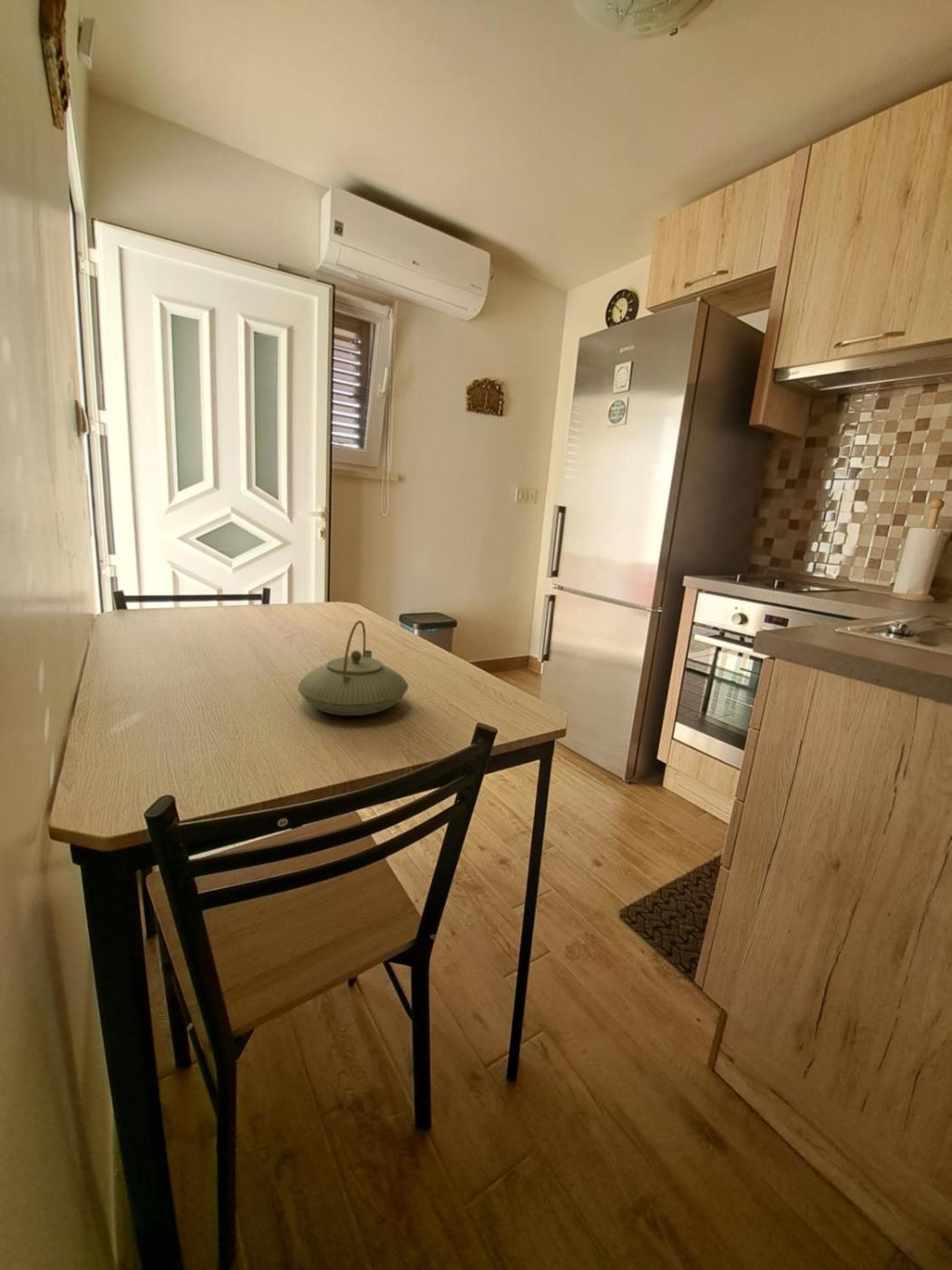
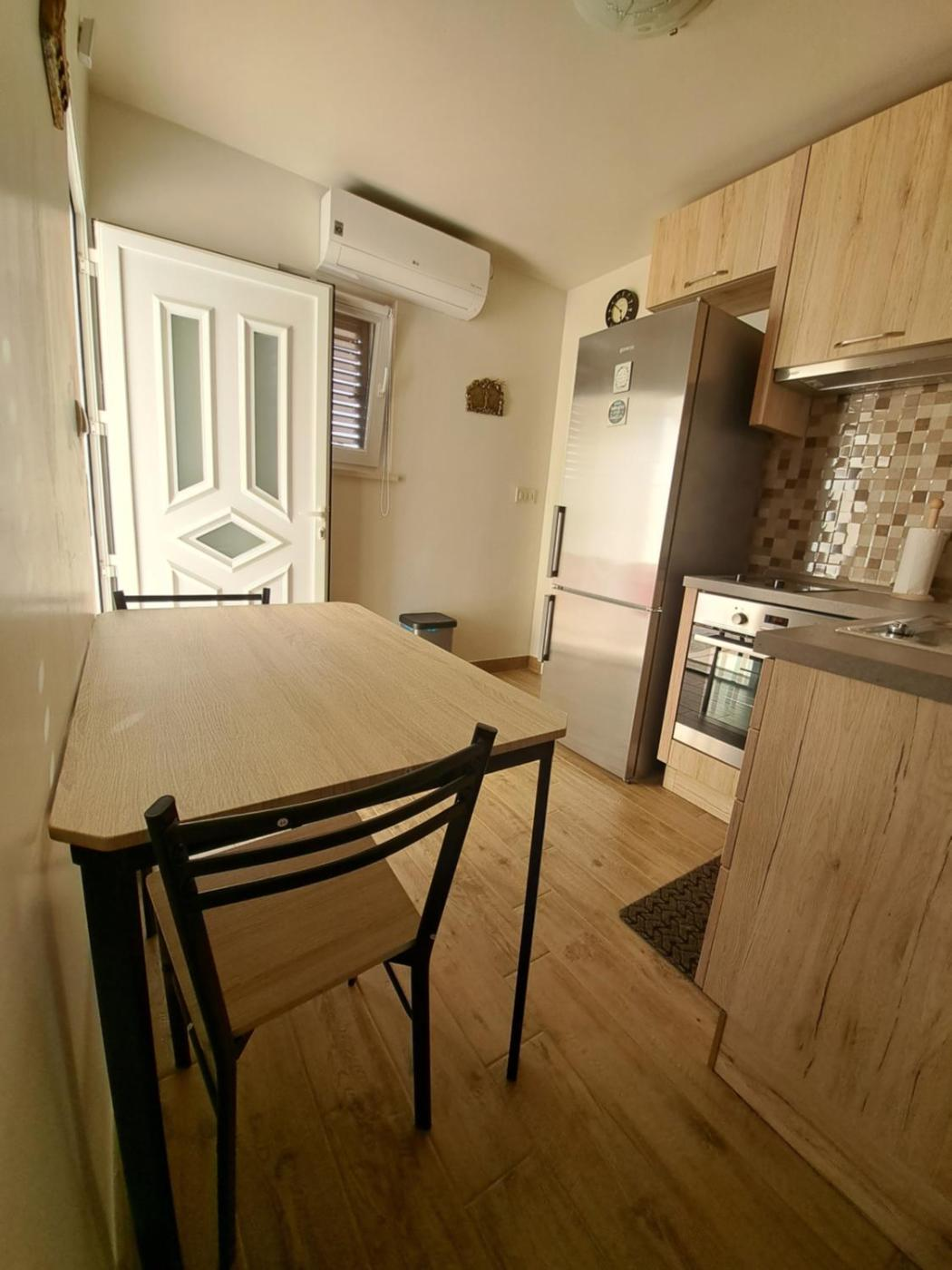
- teapot (356, 661)
